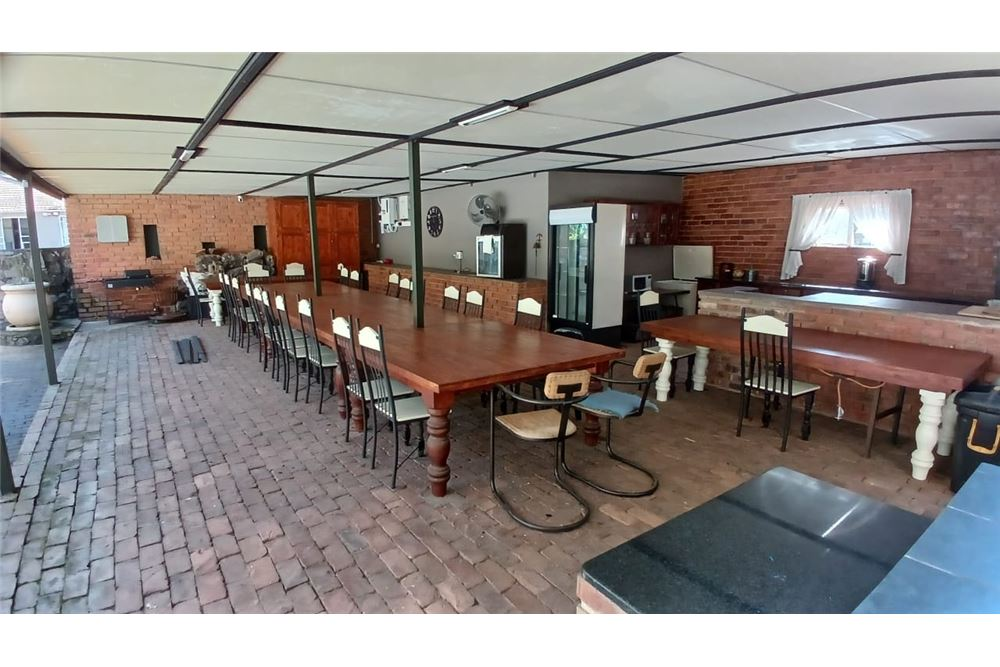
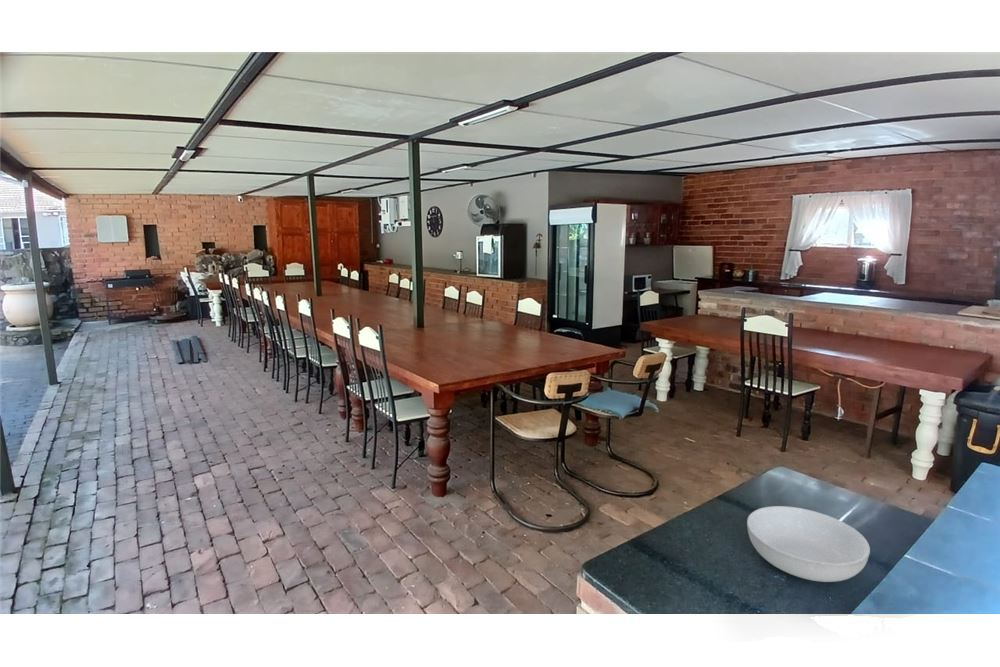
+ serving bowl (804, 547)
